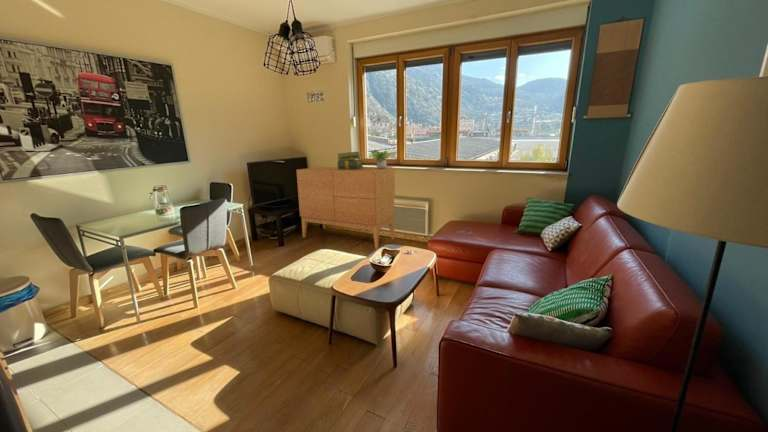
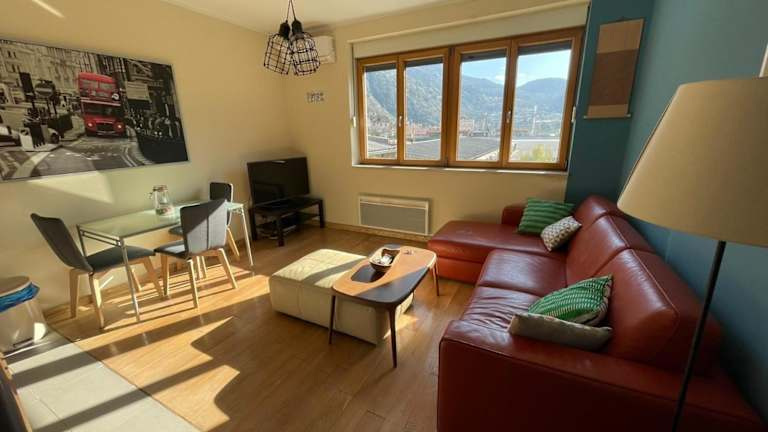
- sideboard (346, 204)
- potted plant (380, 158)
- stack of books (349, 160)
